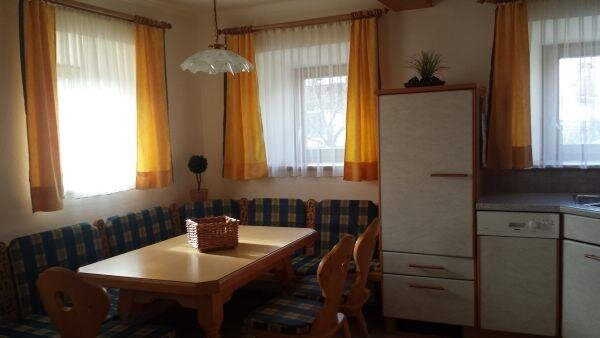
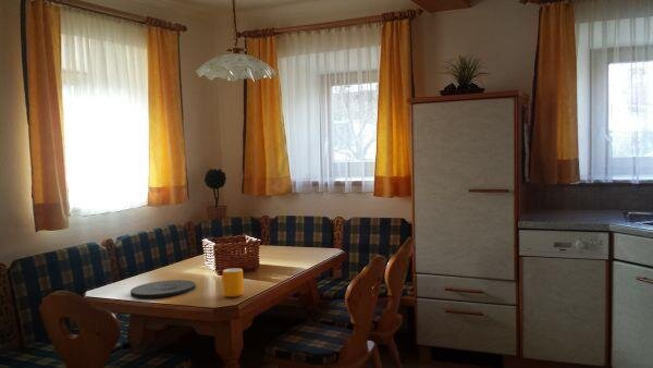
+ plate (163, 285)
+ mug (231, 282)
